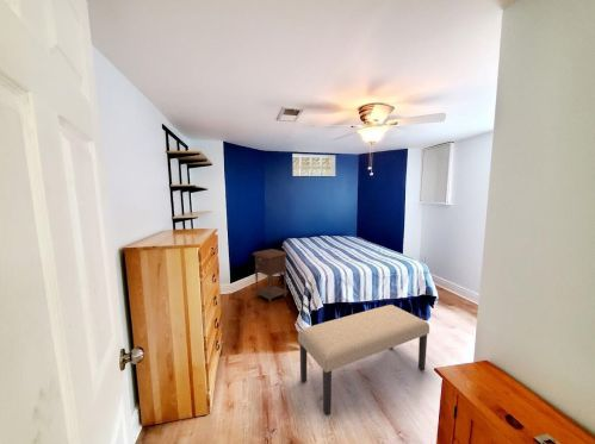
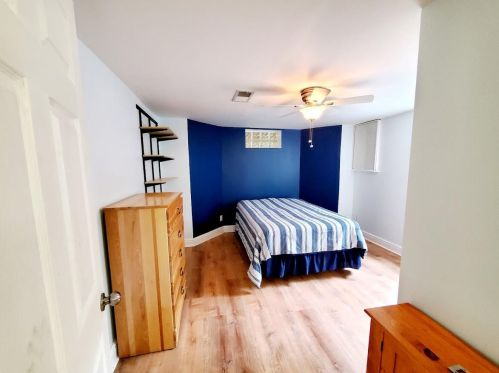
- nightstand (271, 274)
- bench (365, 349)
